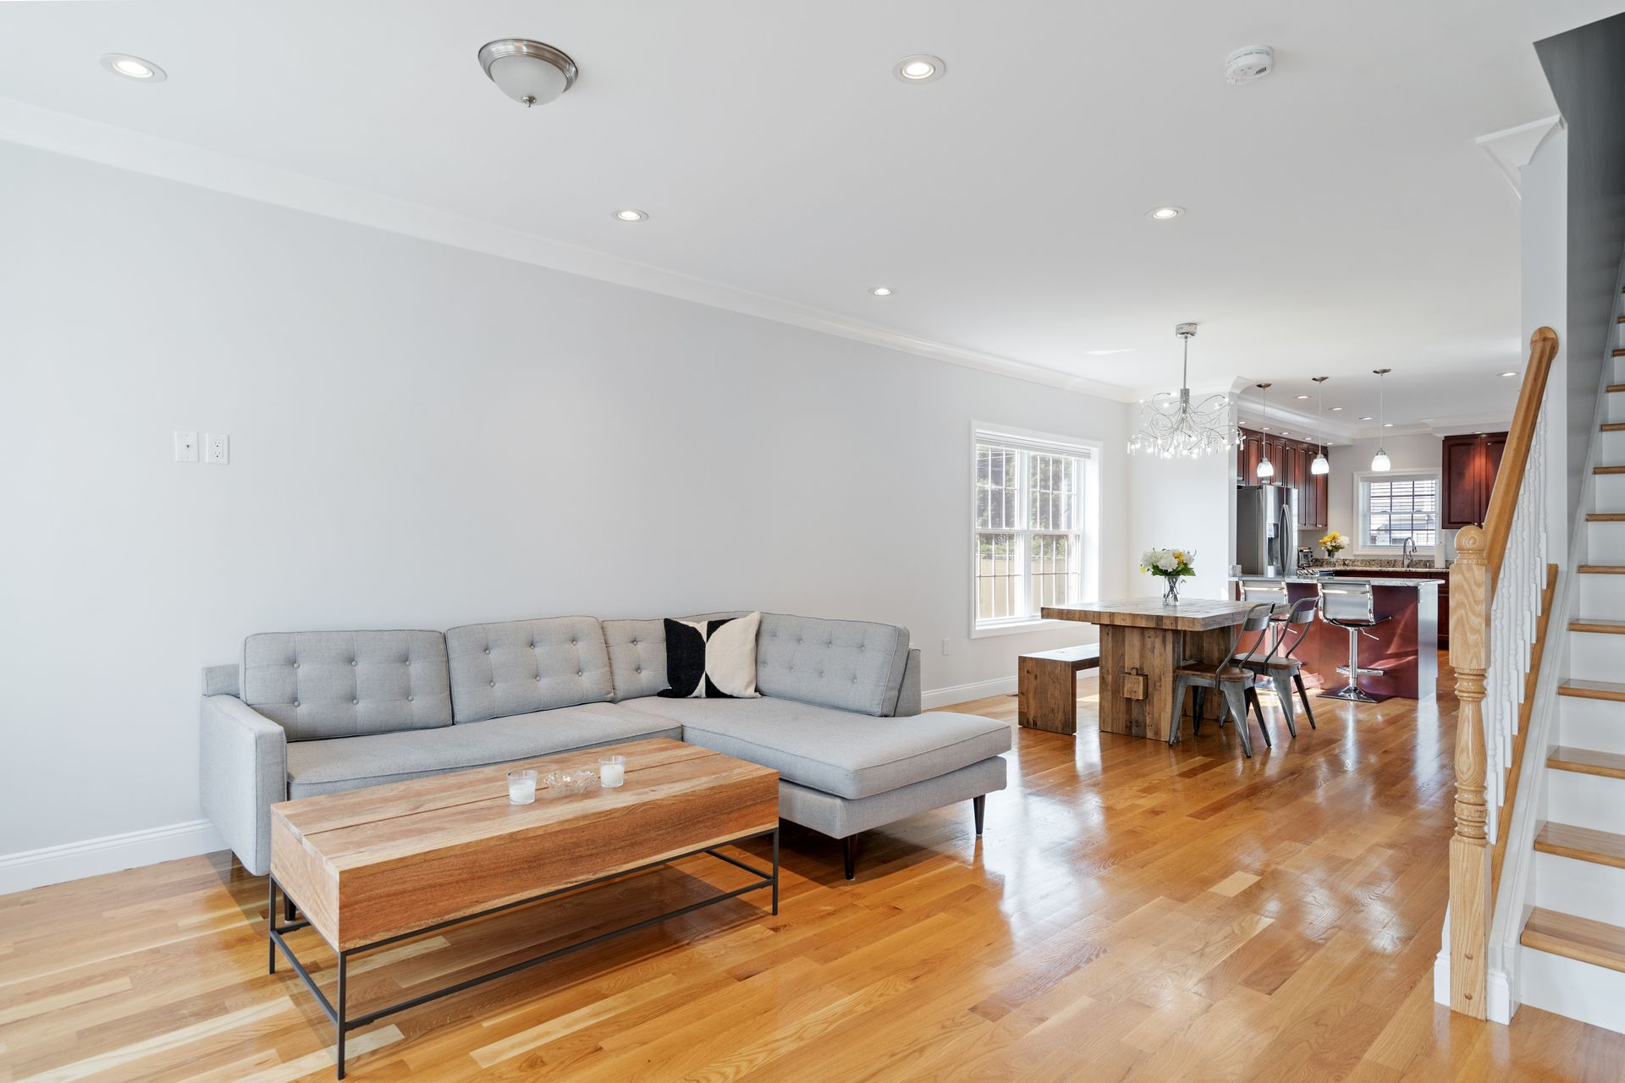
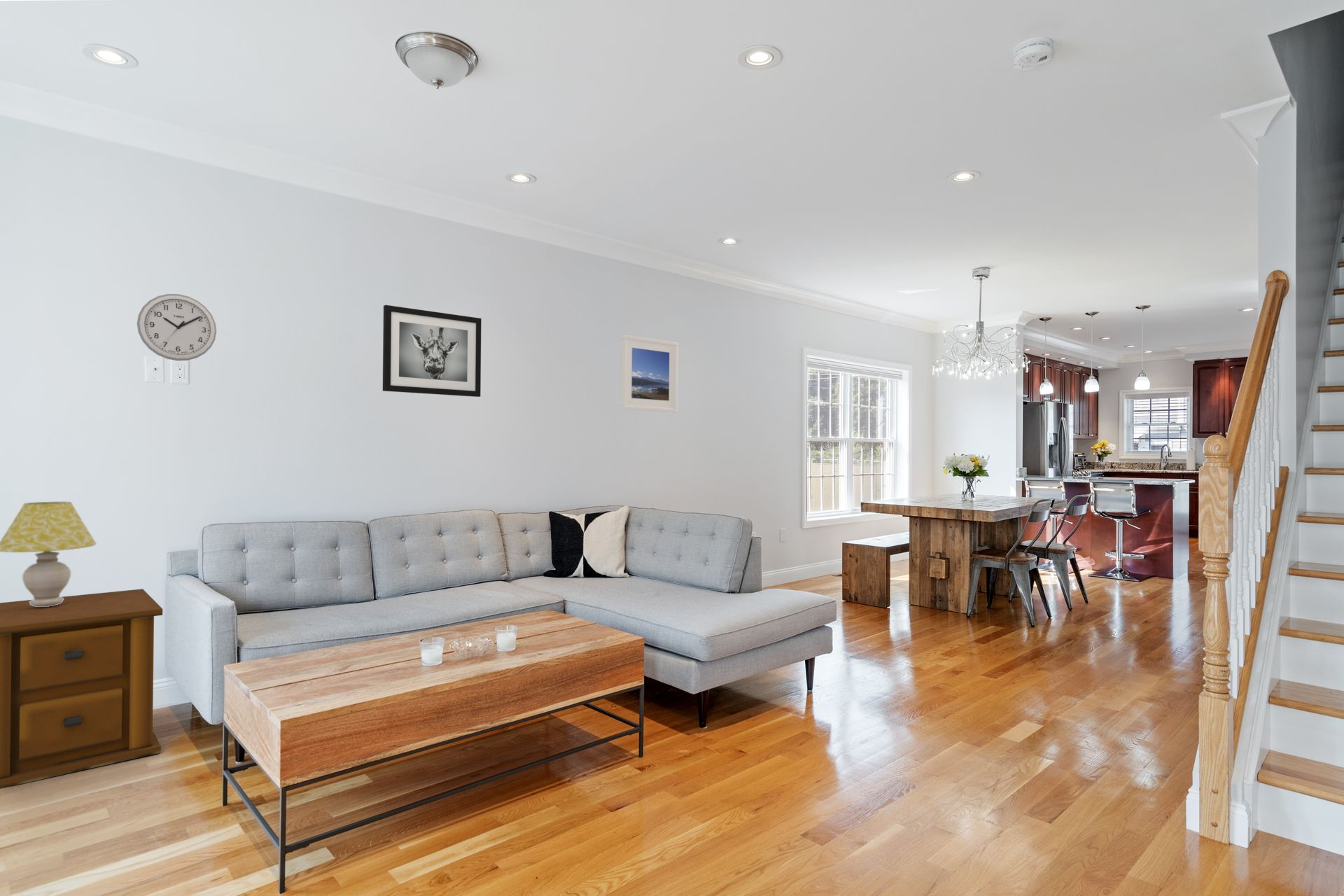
+ wall art (434, 353)
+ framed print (650, 374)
+ wall clock (178, 327)
+ side table (68, 678)
+ table lamp (47, 554)
